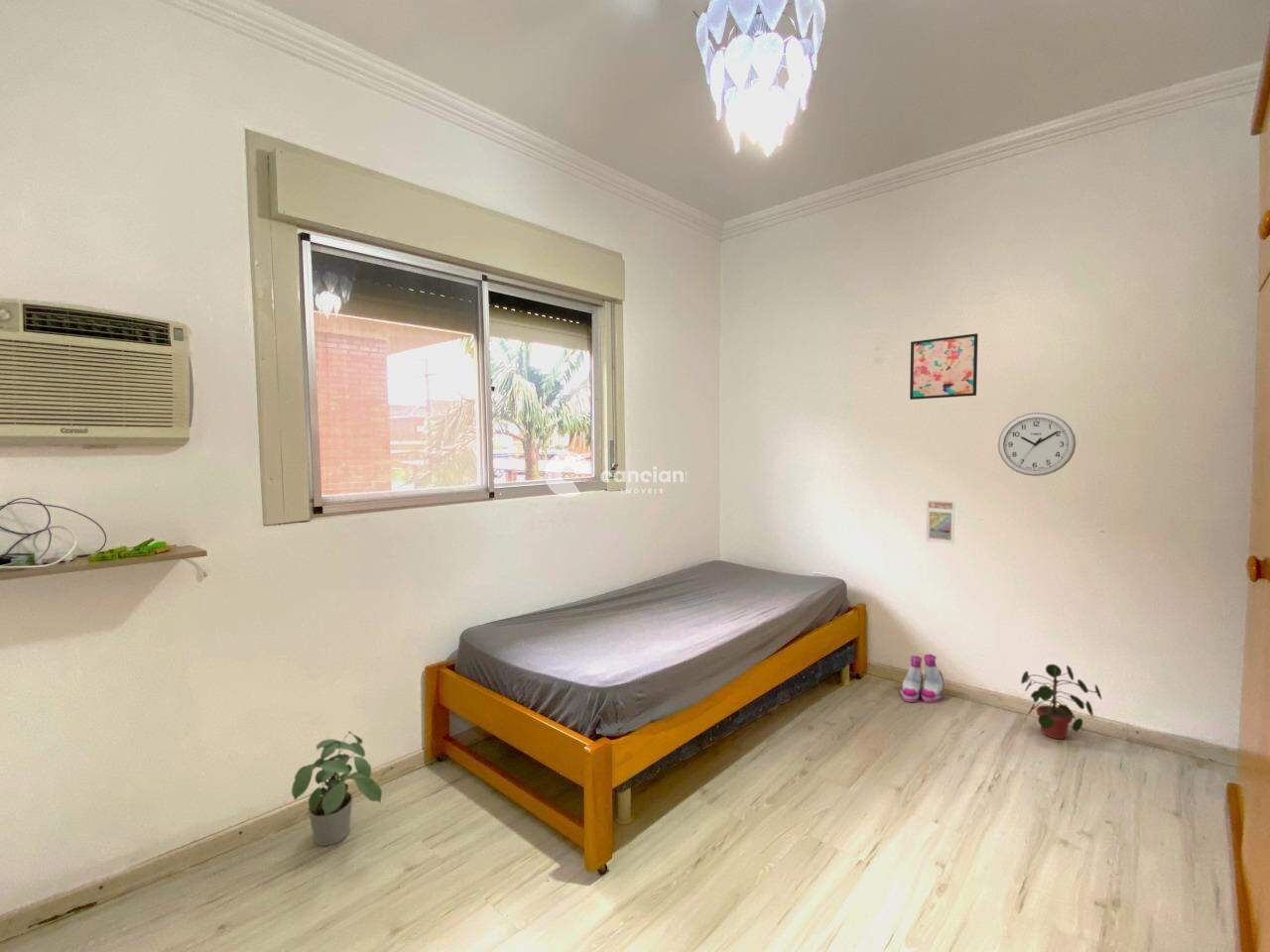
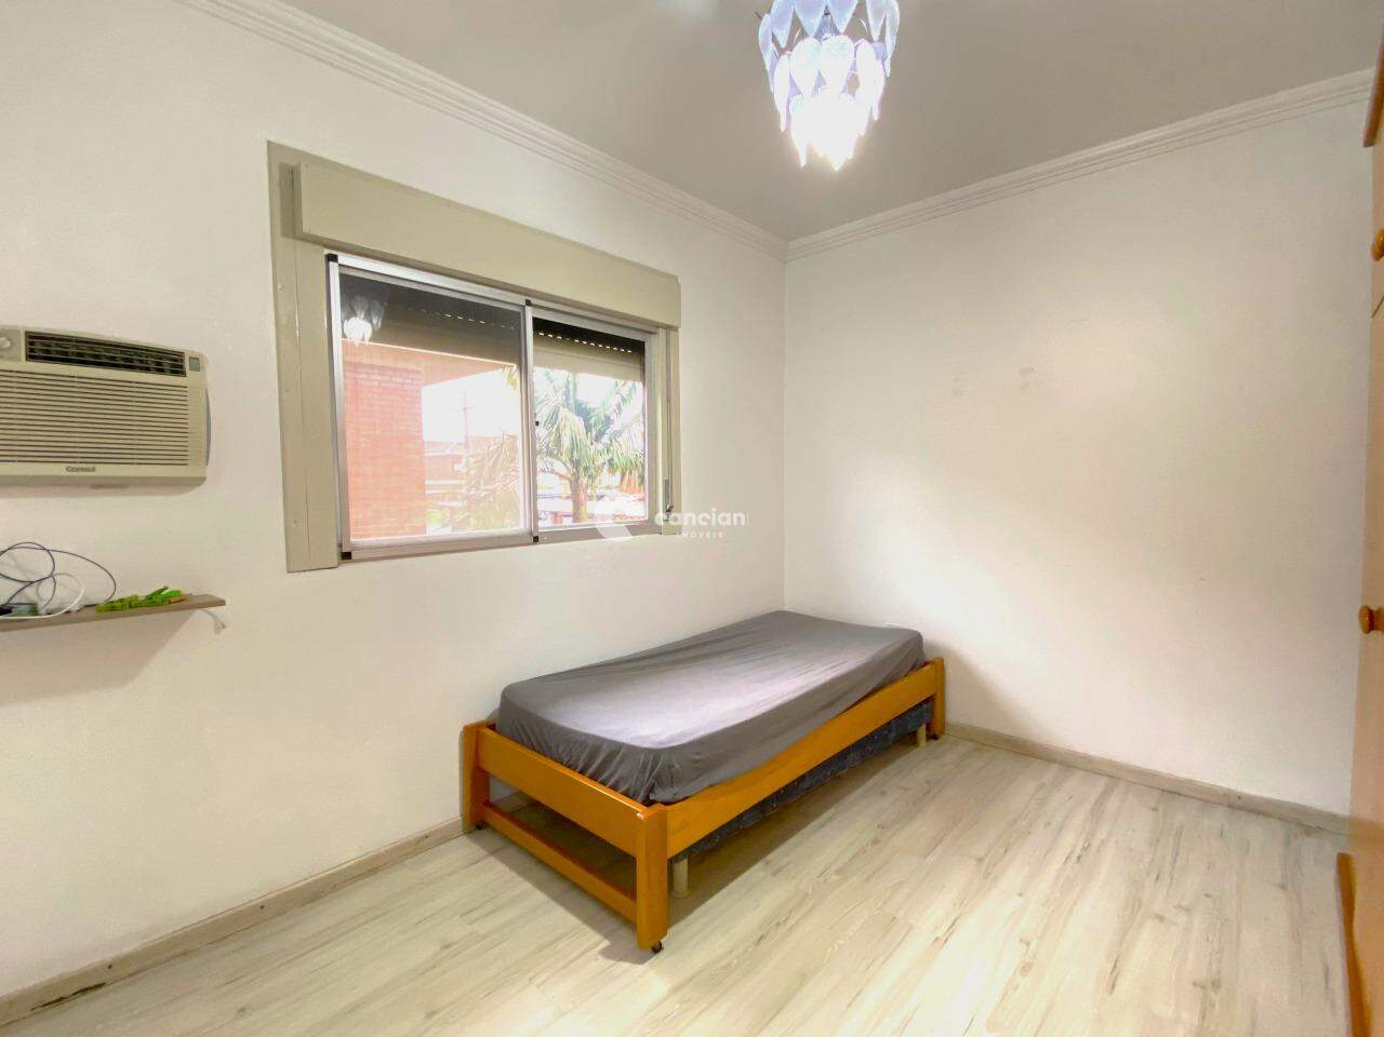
- wall clock (1035, 444)
- boots (922, 675)
- trading card display case (940, 522)
- potted plant (1061, 696)
- potted plant (336, 792)
- wall art (943, 367)
